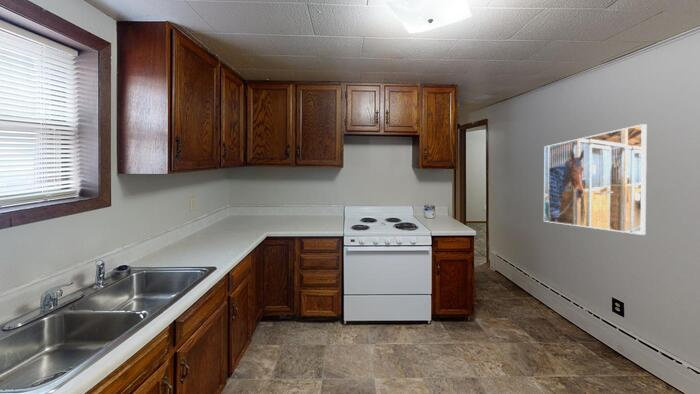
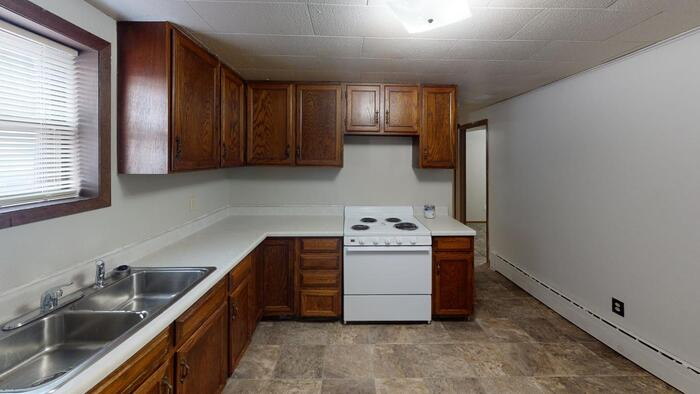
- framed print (585, 182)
